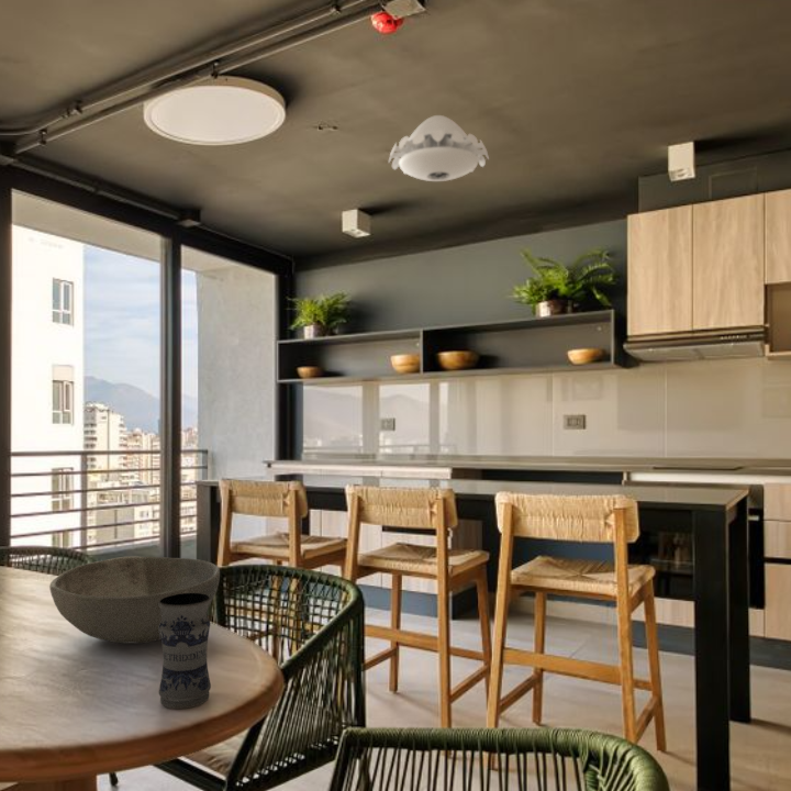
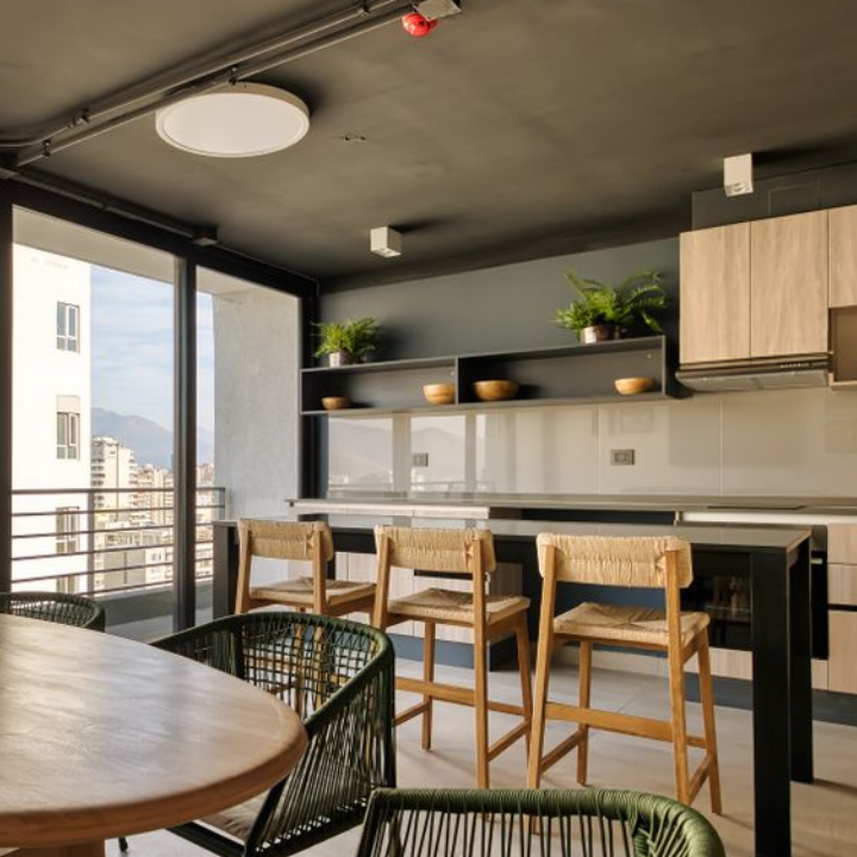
- jar (185, 648)
- pendant lamp (437, 146)
- bowl (138, 602)
